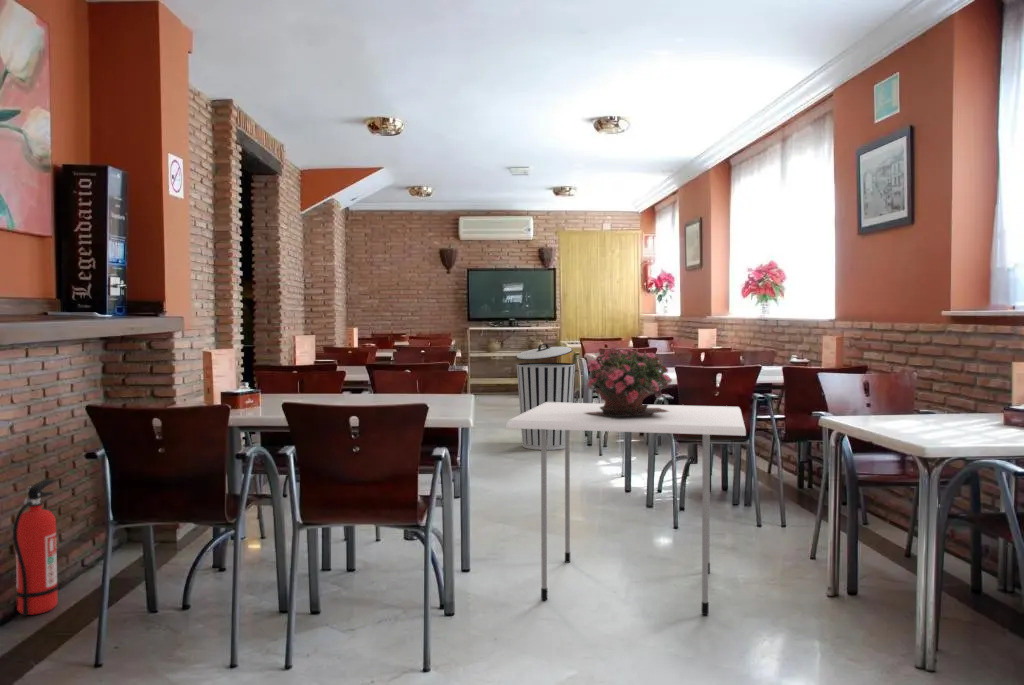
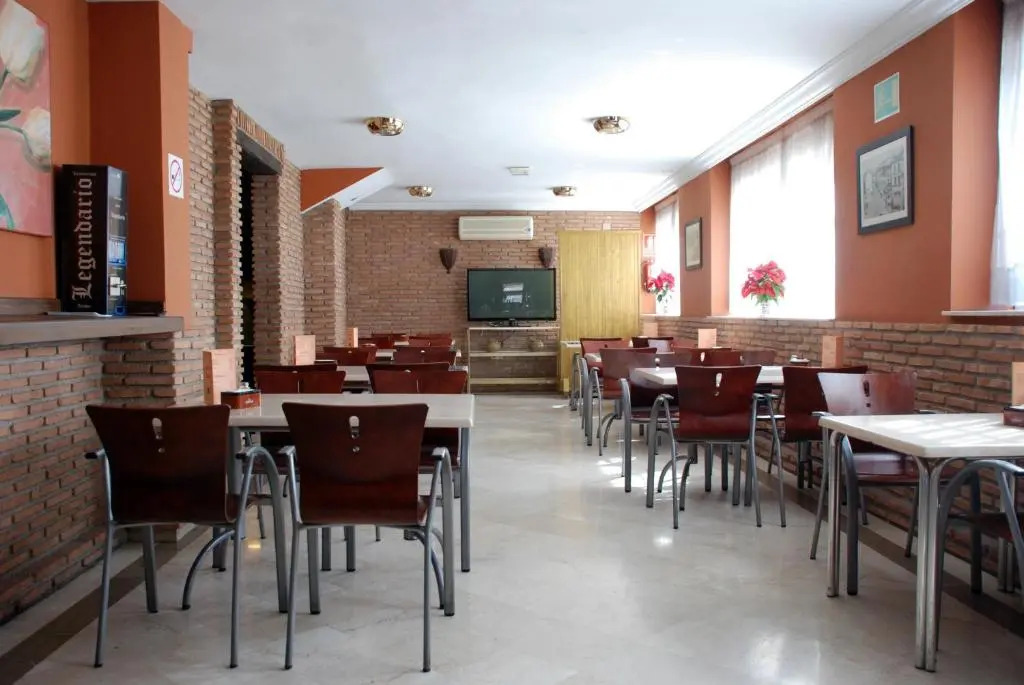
- potted flower (628, 380)
- trash can (545, 394)
- dining table (569, 499)
- fire extinguisher (34, 548)
